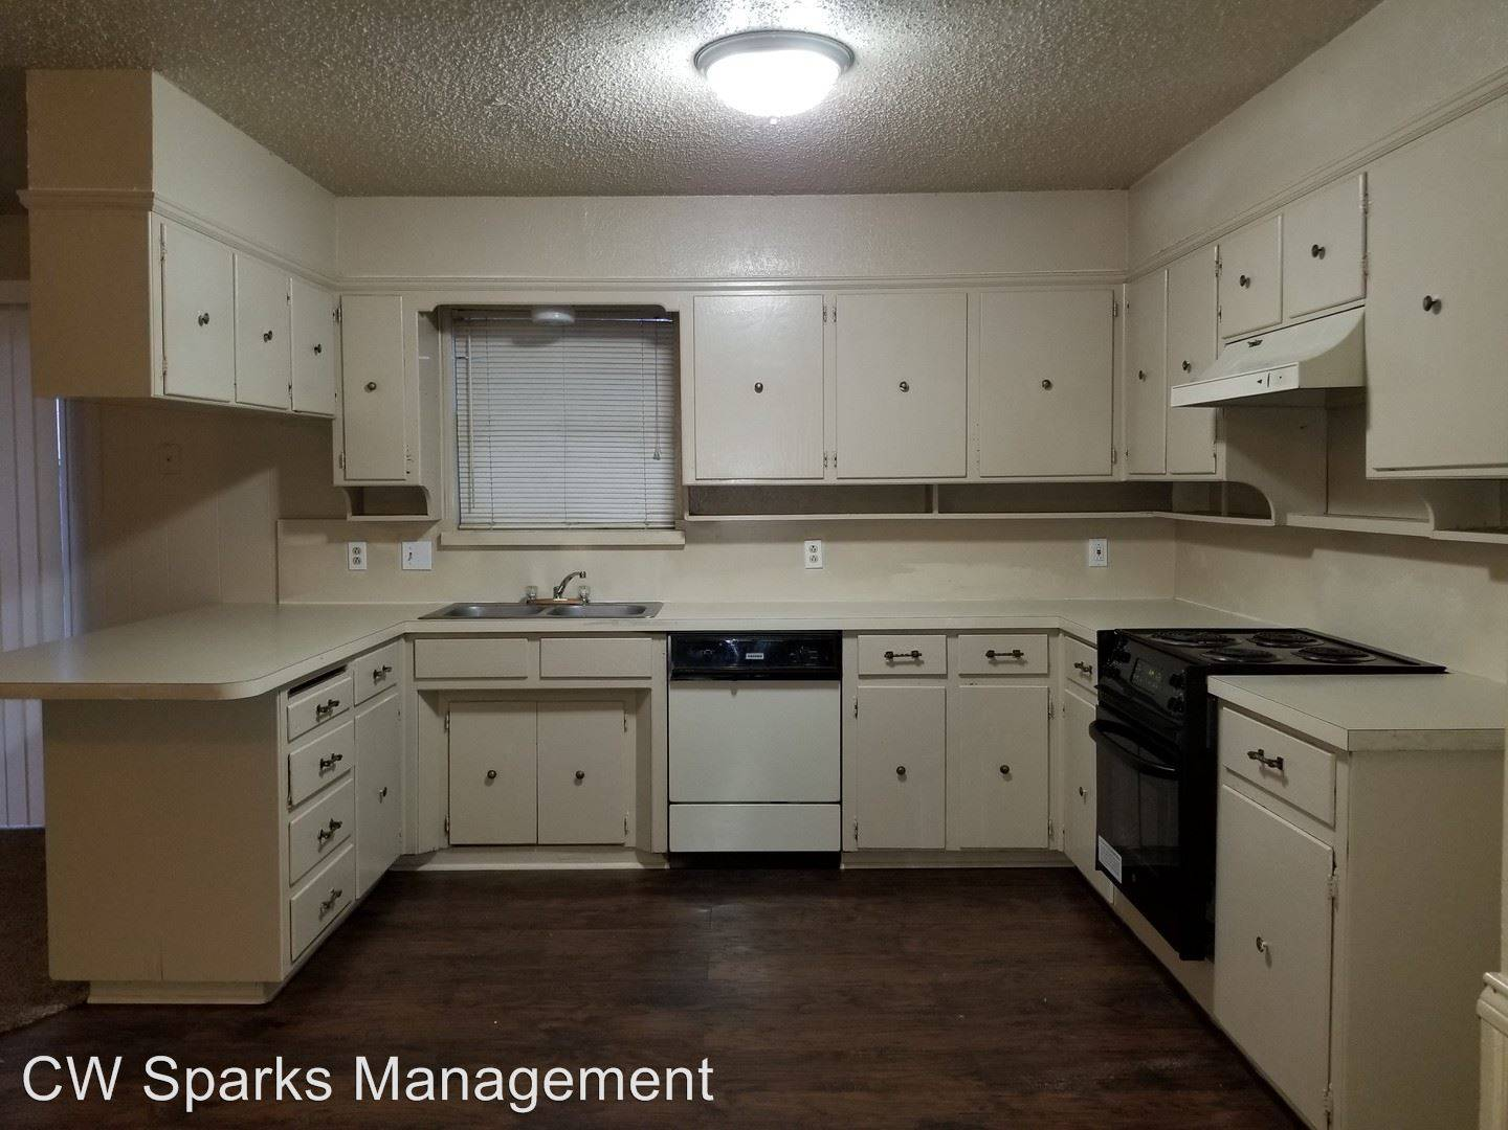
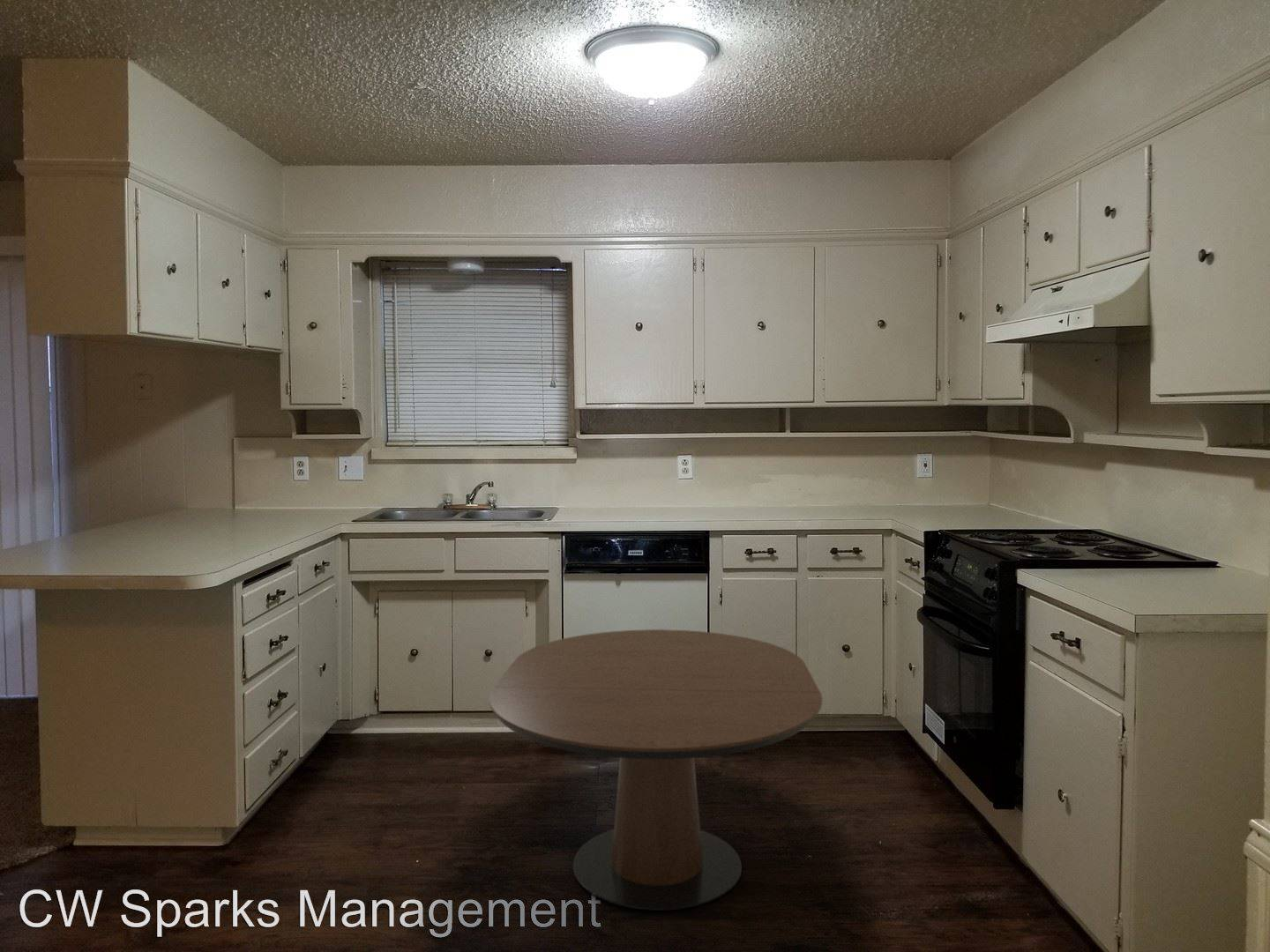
+ dining table (631, 769)
